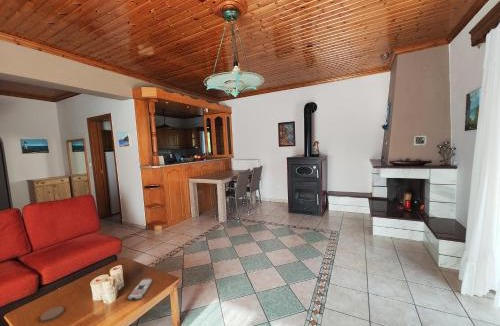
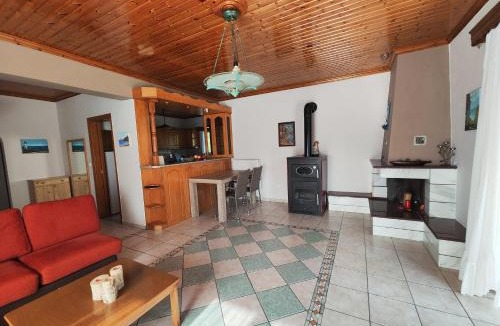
- coaster (52, 314)
- remote control (141, 288)
